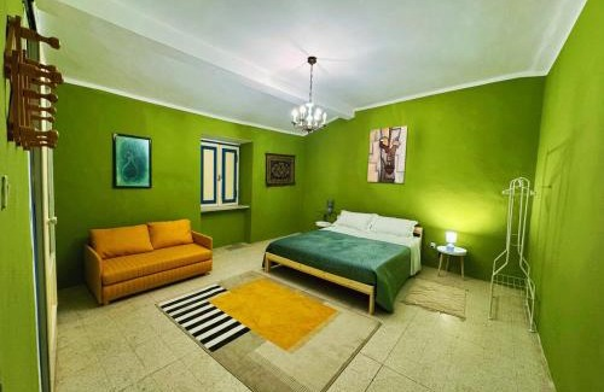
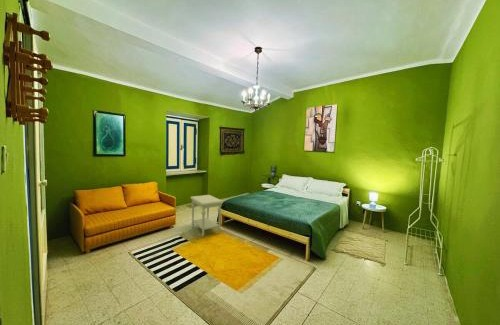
+ side table (204, 214)
